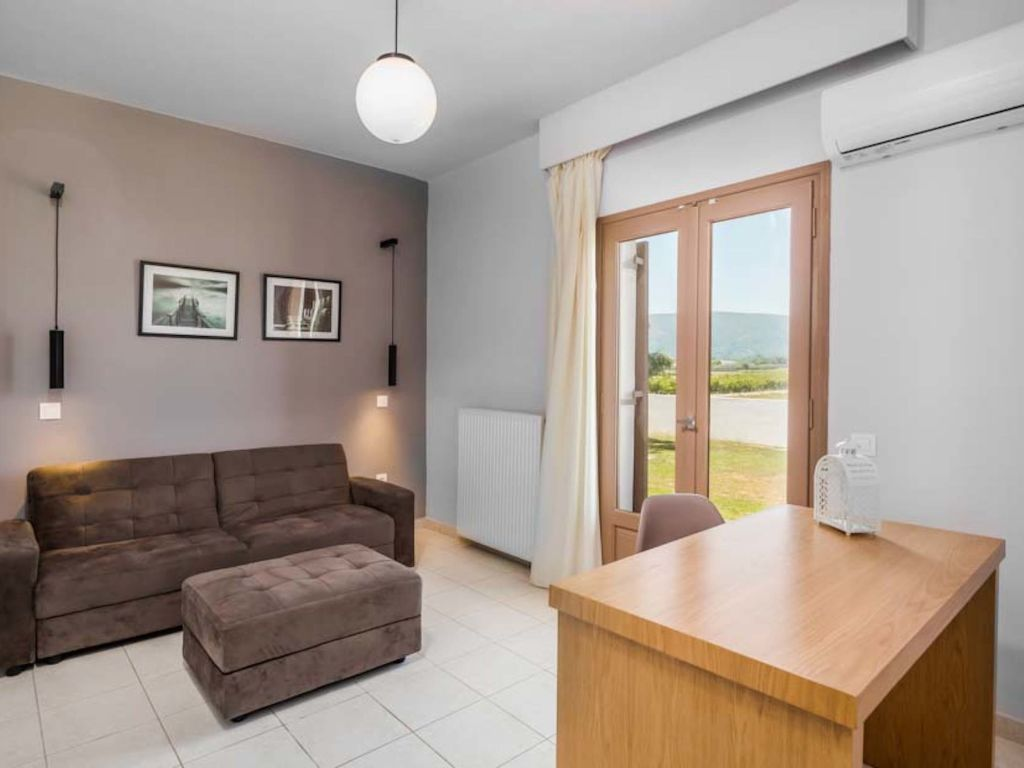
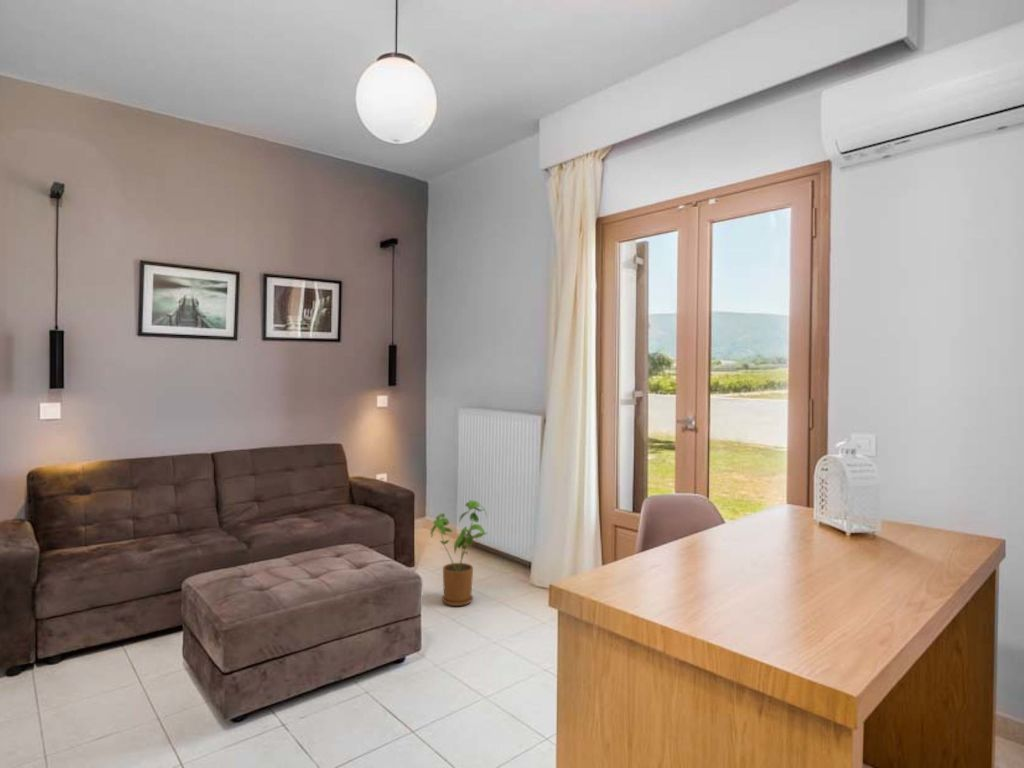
+ house plant (462, 551)
